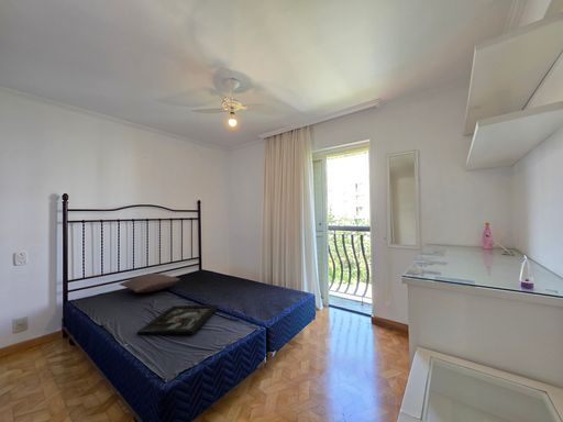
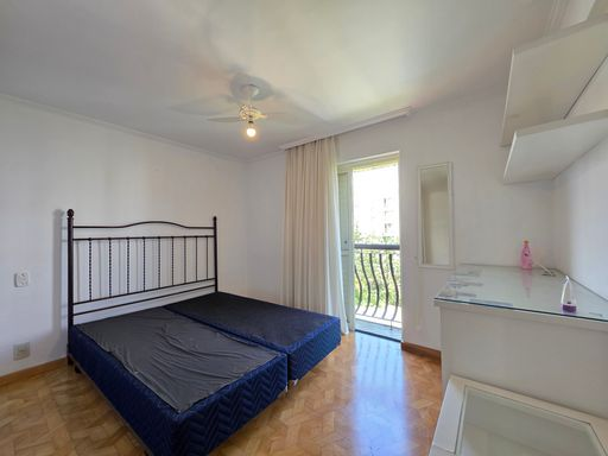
- framed painting (181, 318)
- pillow (150, 281)
